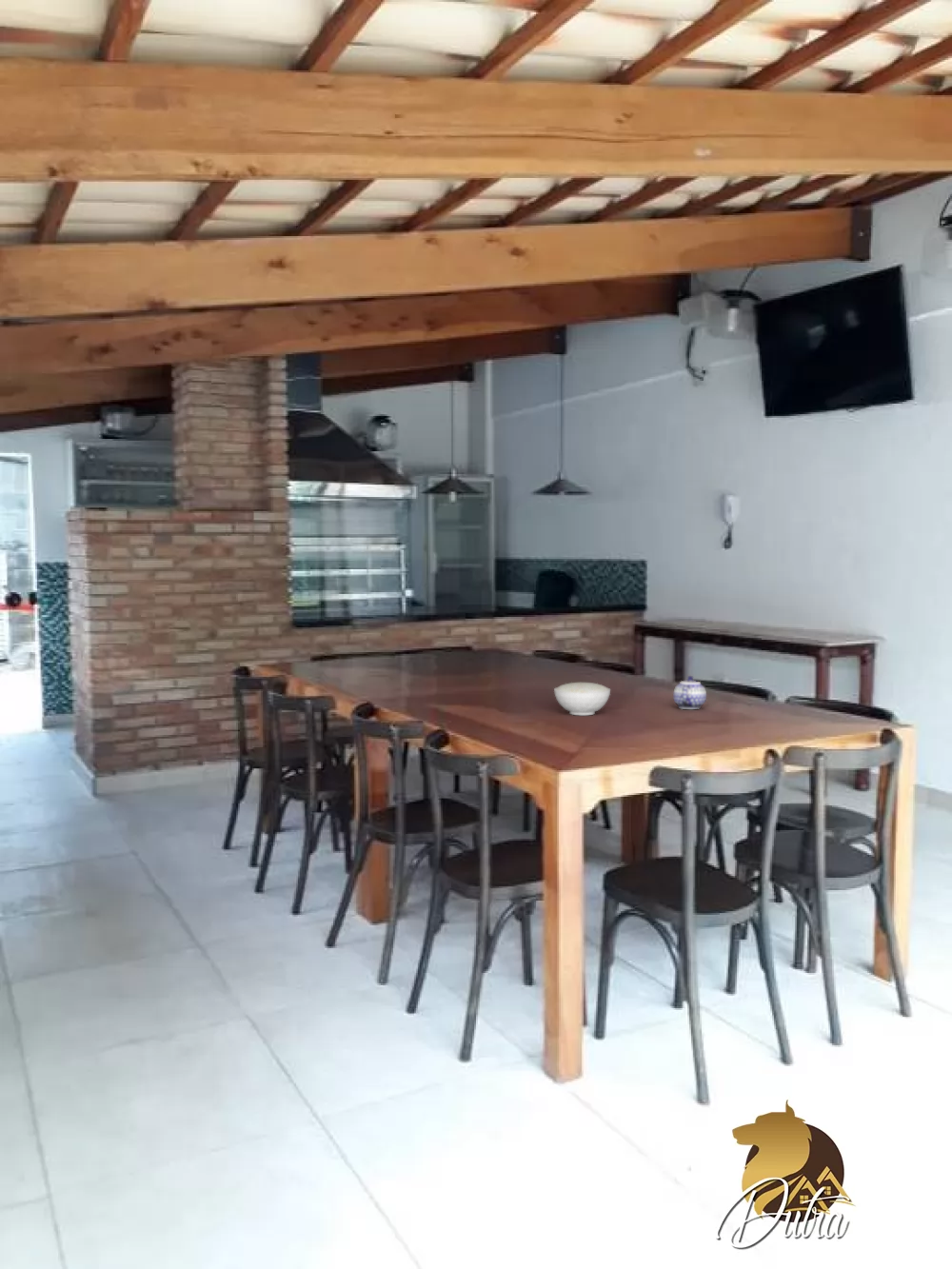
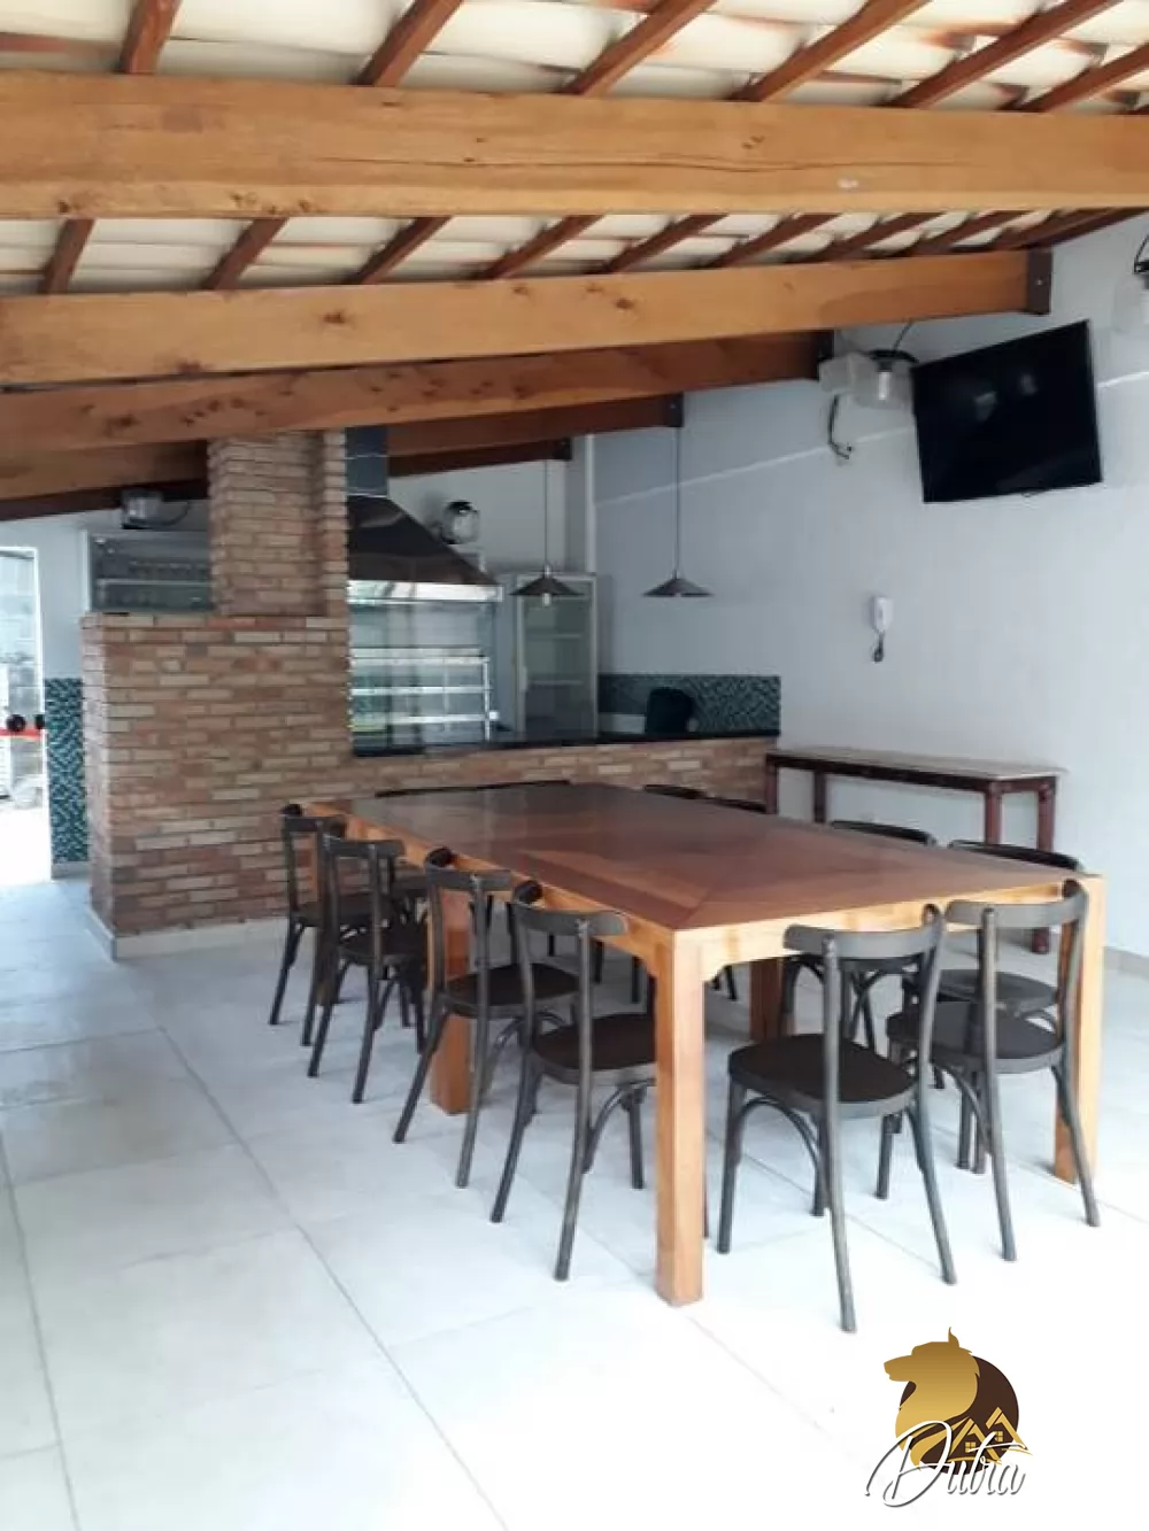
- teapot (689, 691)
- bowl (582, 698)
